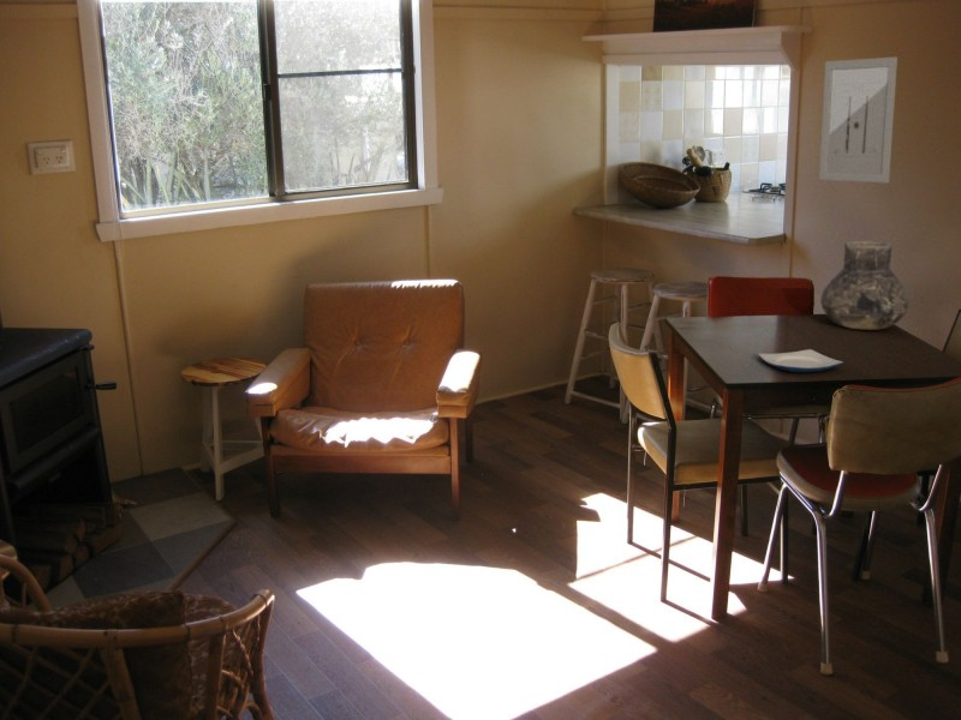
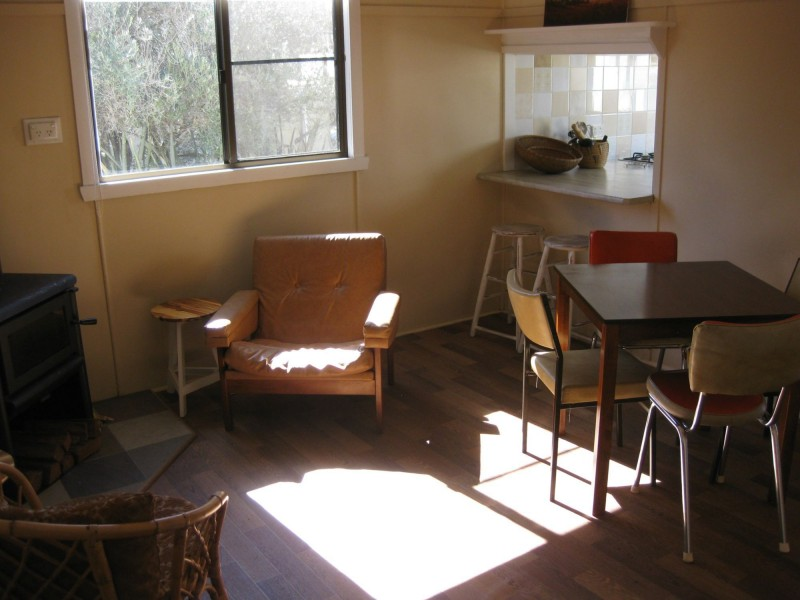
- plate (799, 361)
- vase (865, 286)
- wall art (856, 120)
